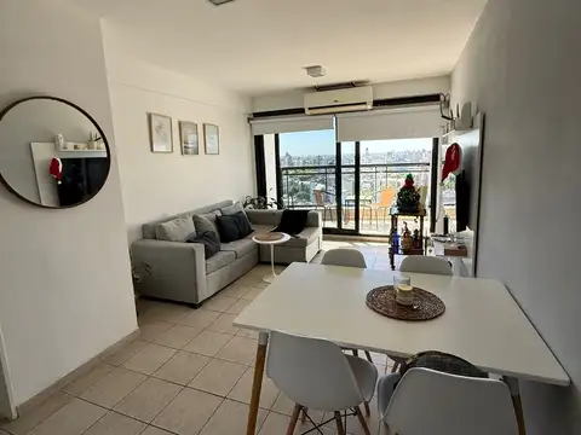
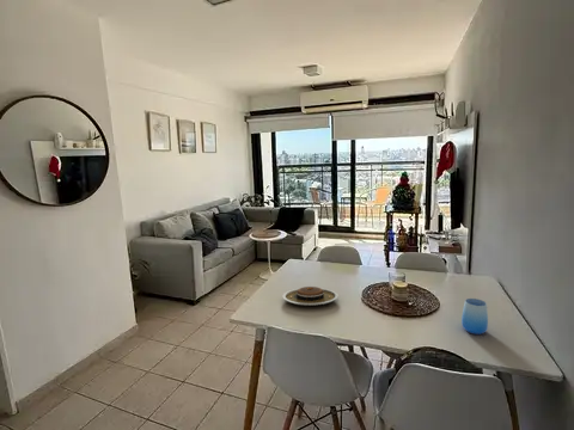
+ plate (310, 294)
+ cup (475, 315)
